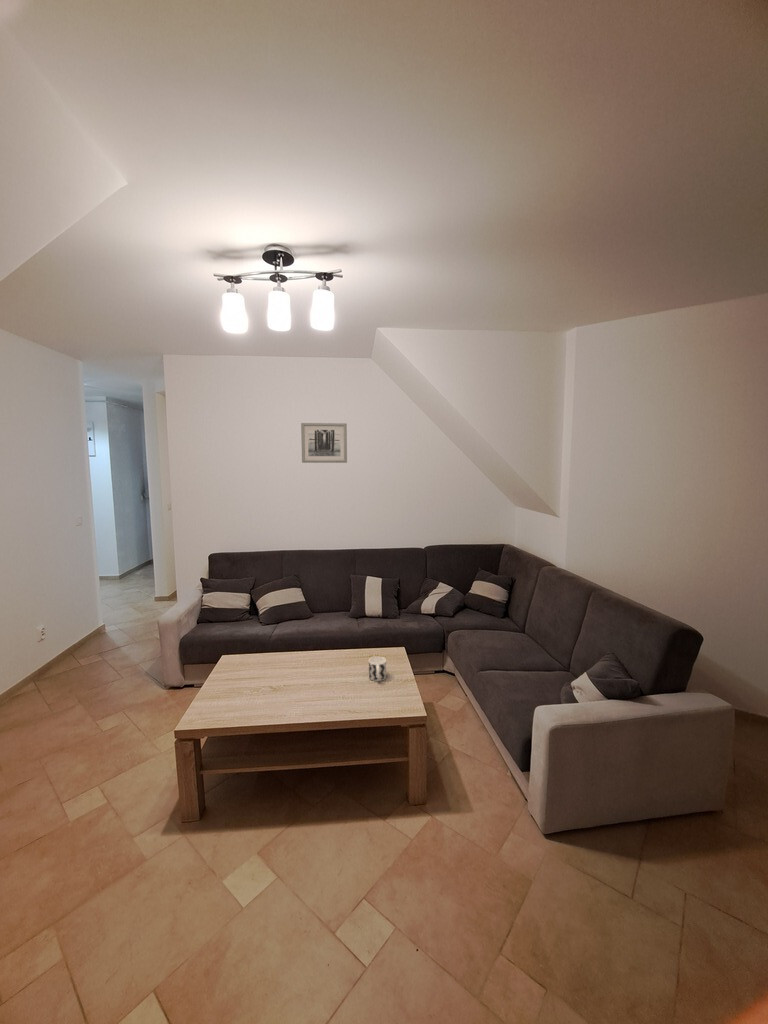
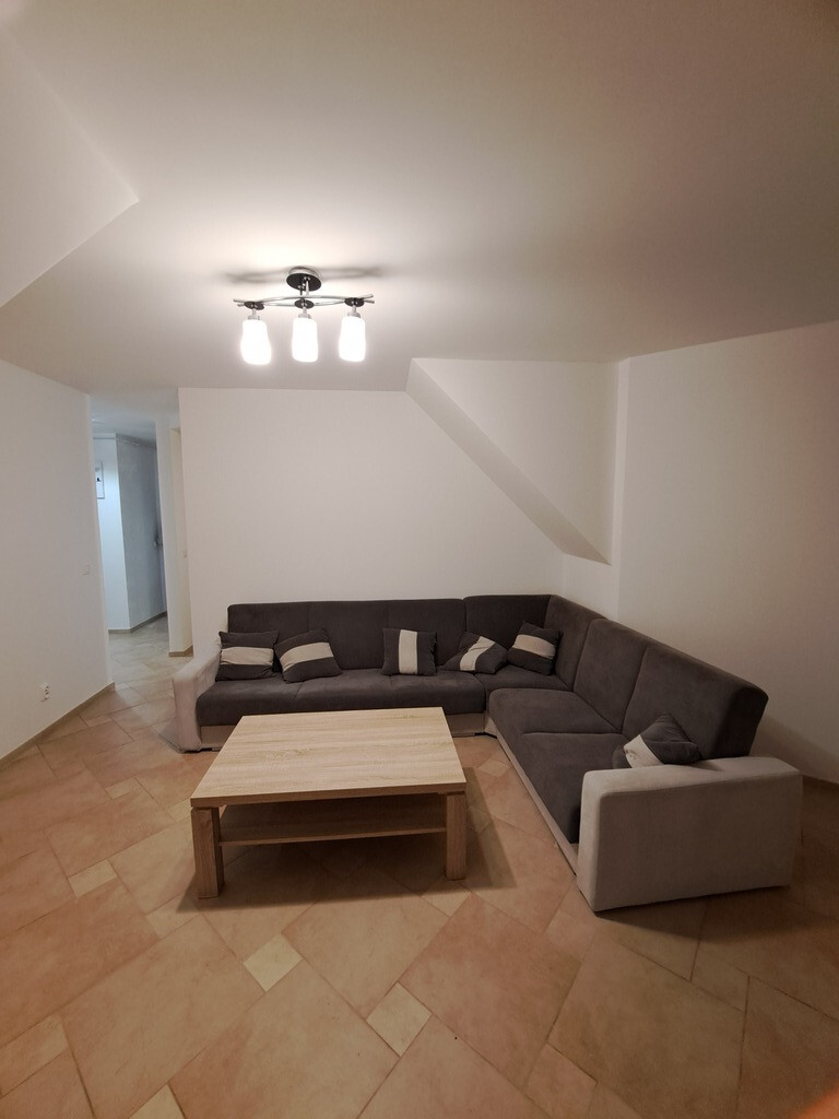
- wall art (324, 443)
- cup (377, 669)
